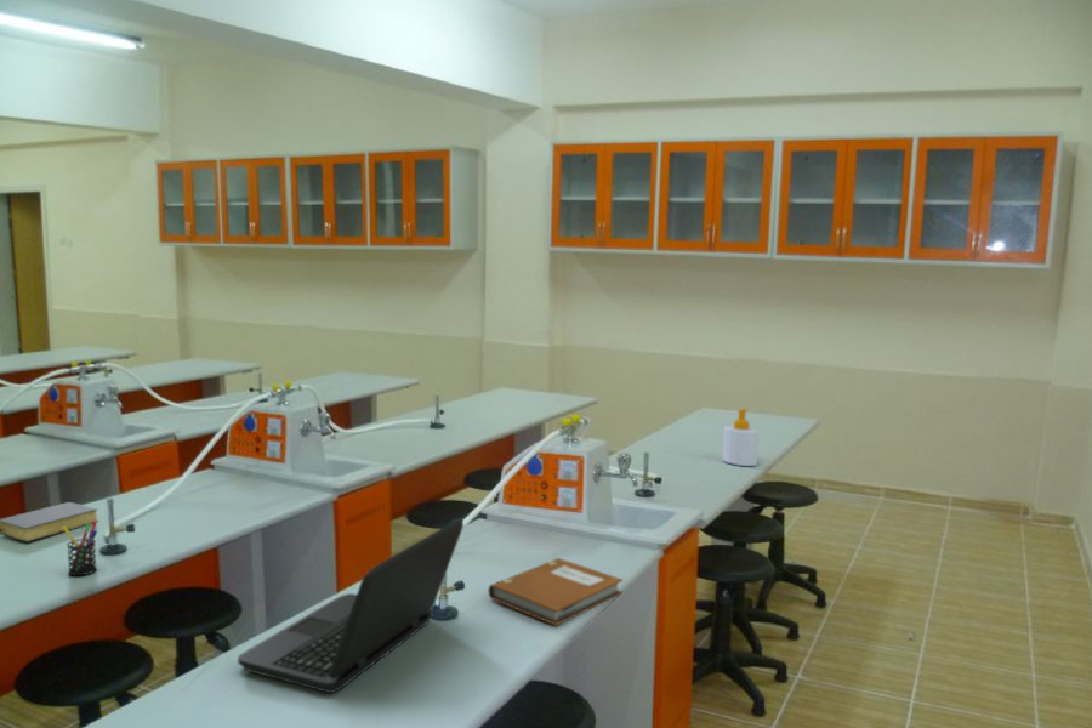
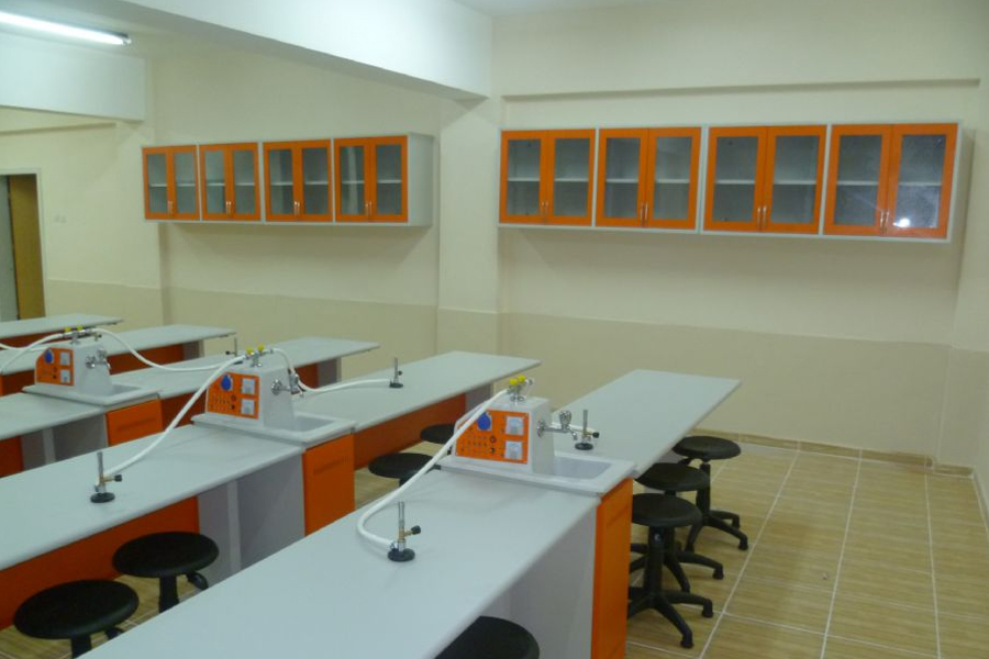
- pen holder (84, 545)
- soap bottle (740, 436)
- laptop (358, 590)
- notebook (557, 587)
- bible (40, 523)
